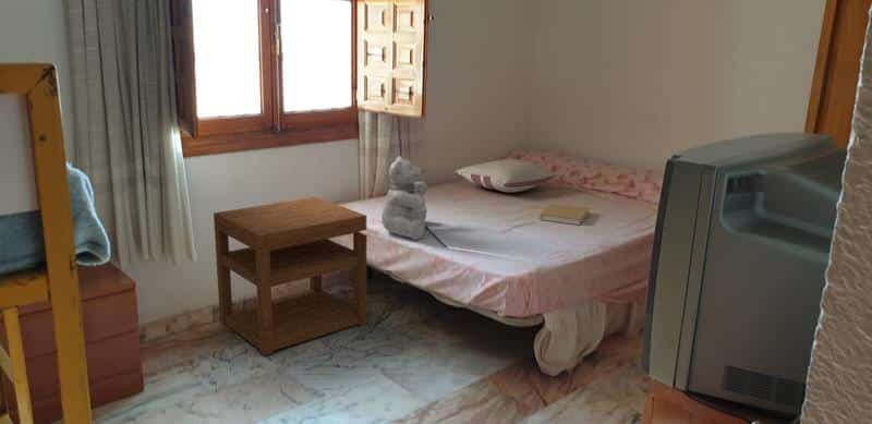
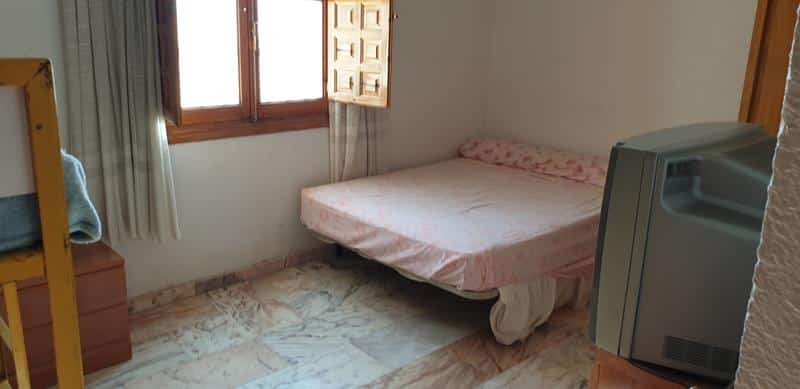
- book (565, 214)
- nightstand (292, 269)
- pillow (505, 173)
- teddy bear (414, 195)
